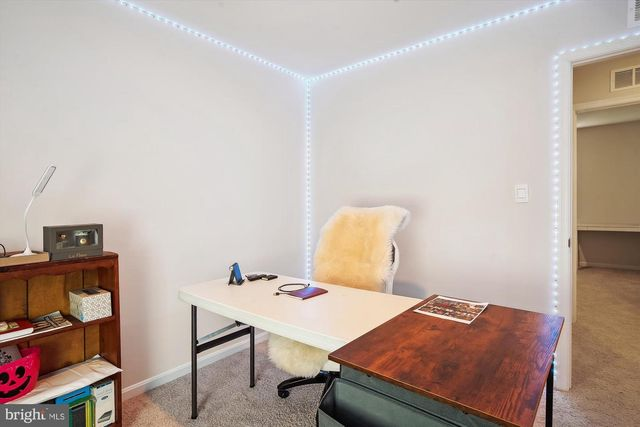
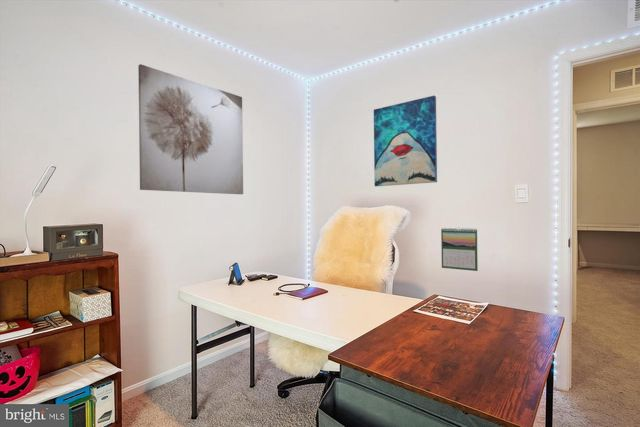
+ calendar (458, 248)
+ wall art (197, 137)
+ wall art (403, 143)
